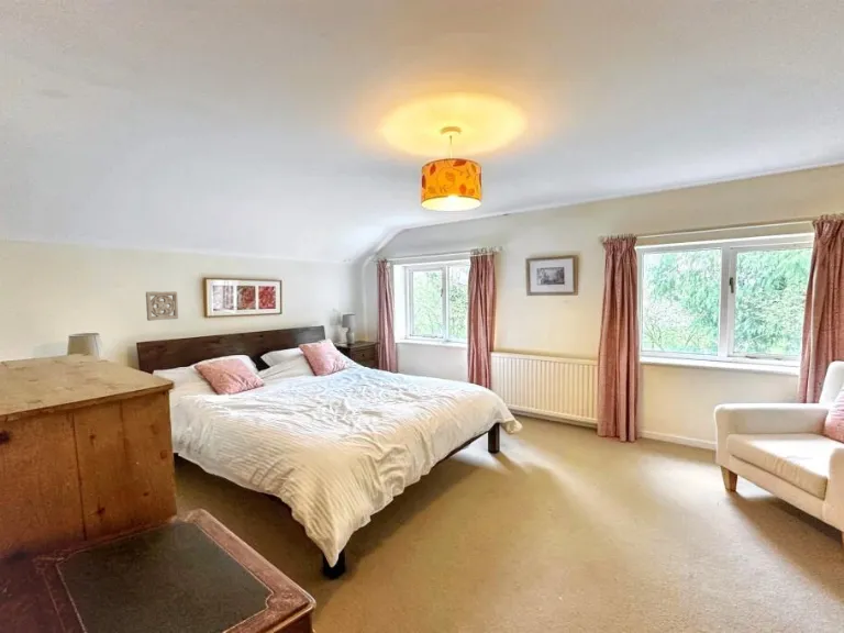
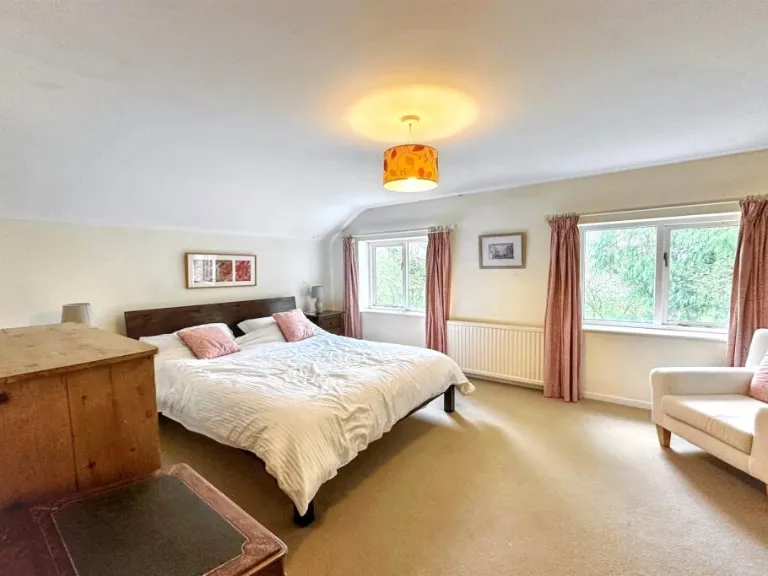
- wall ornament (162, 306)
